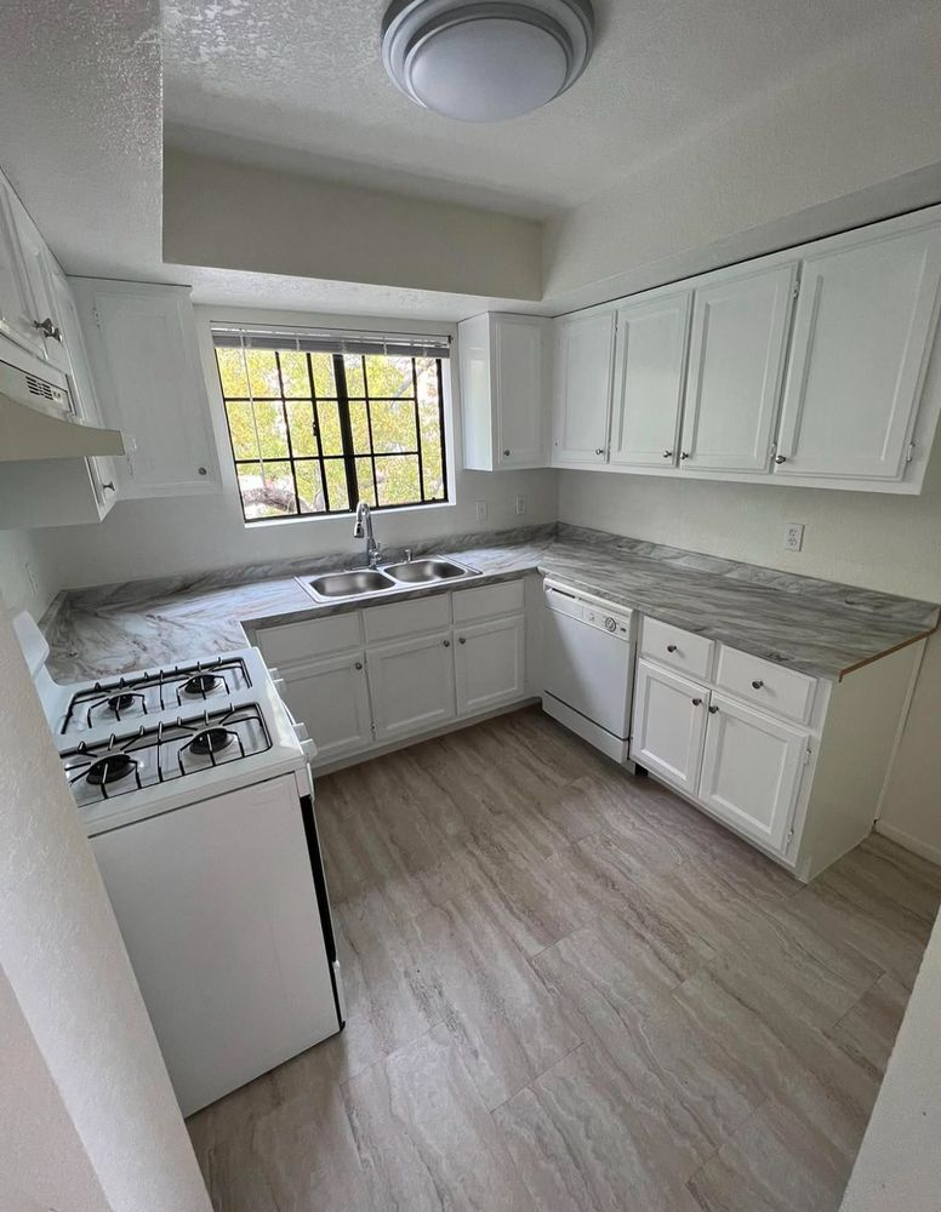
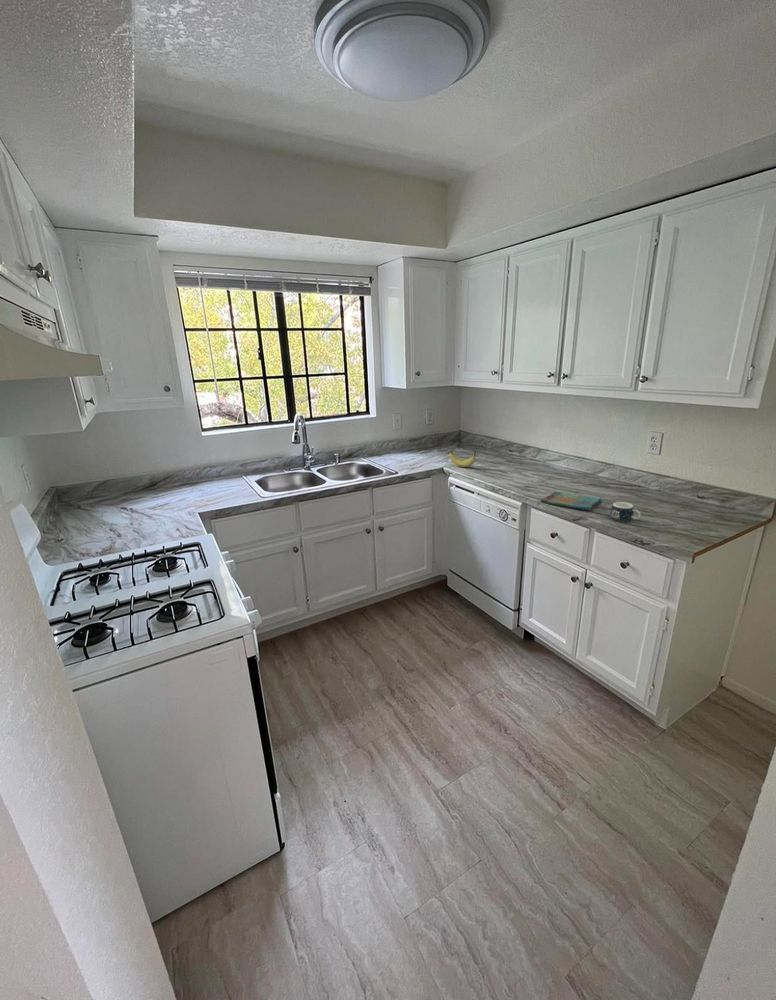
+ fruit (462, 459)
+ dish towel (571, 500)
+ mug (625, 513)
